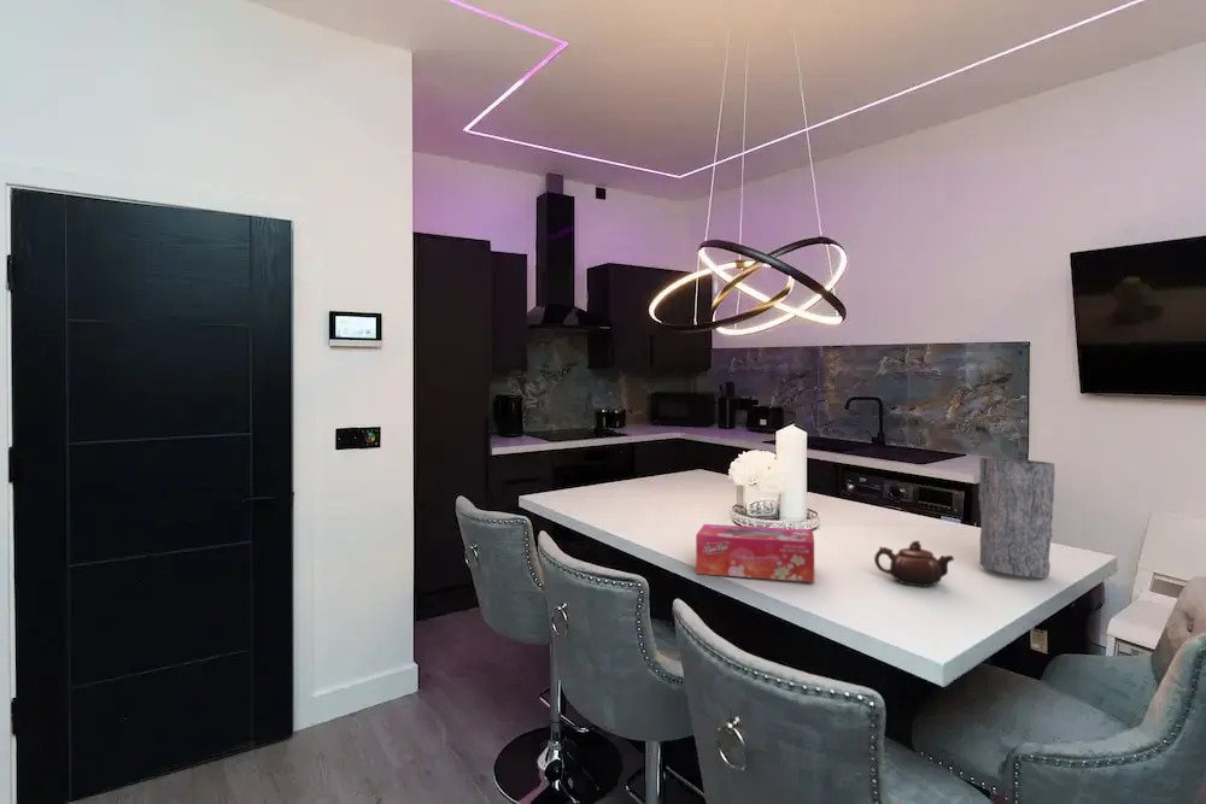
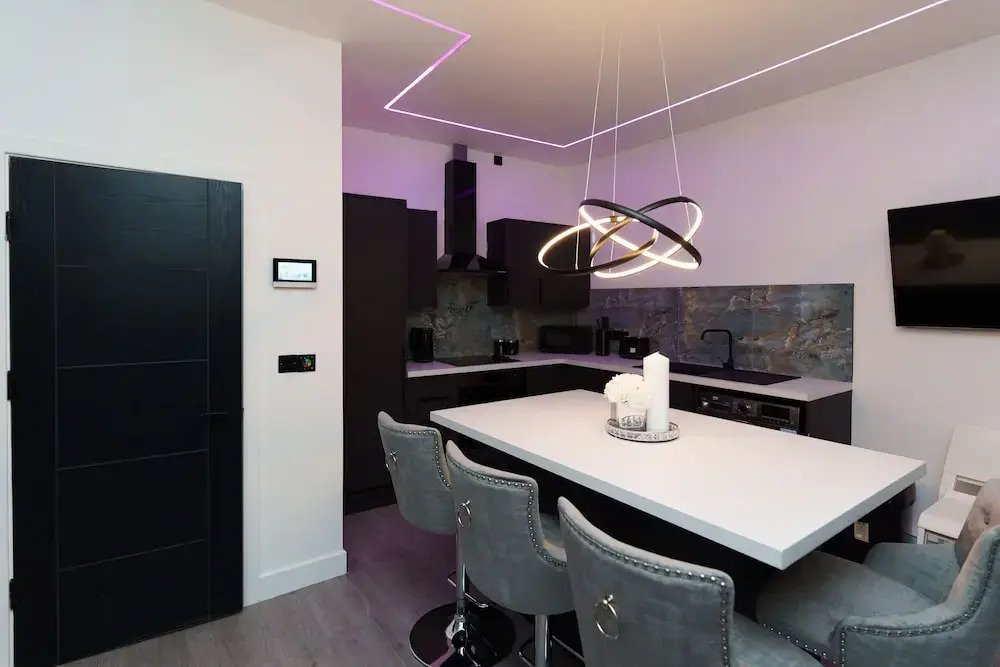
- teapot (913, 561)
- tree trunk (1014, 515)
- tissue box (755, 551)
